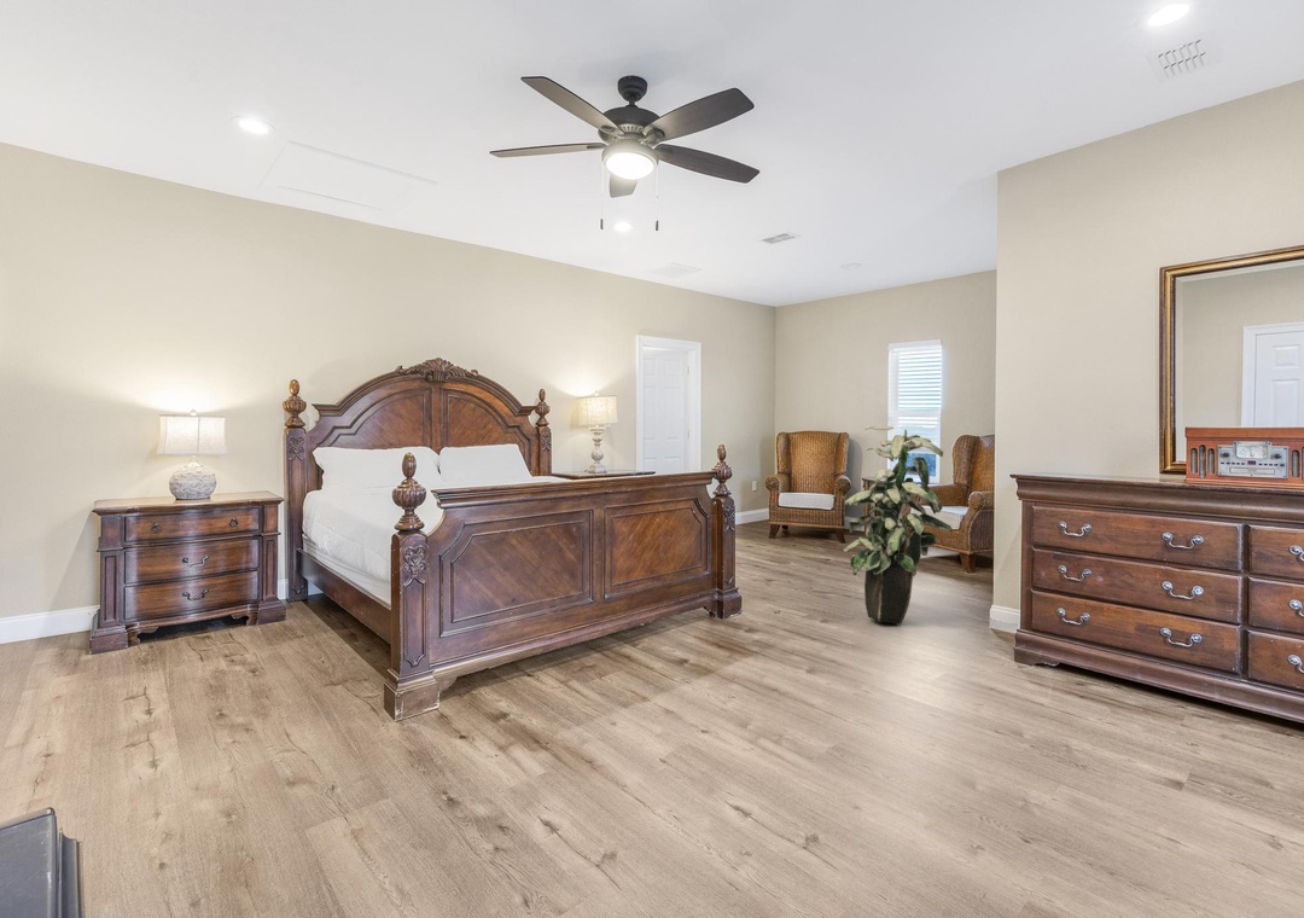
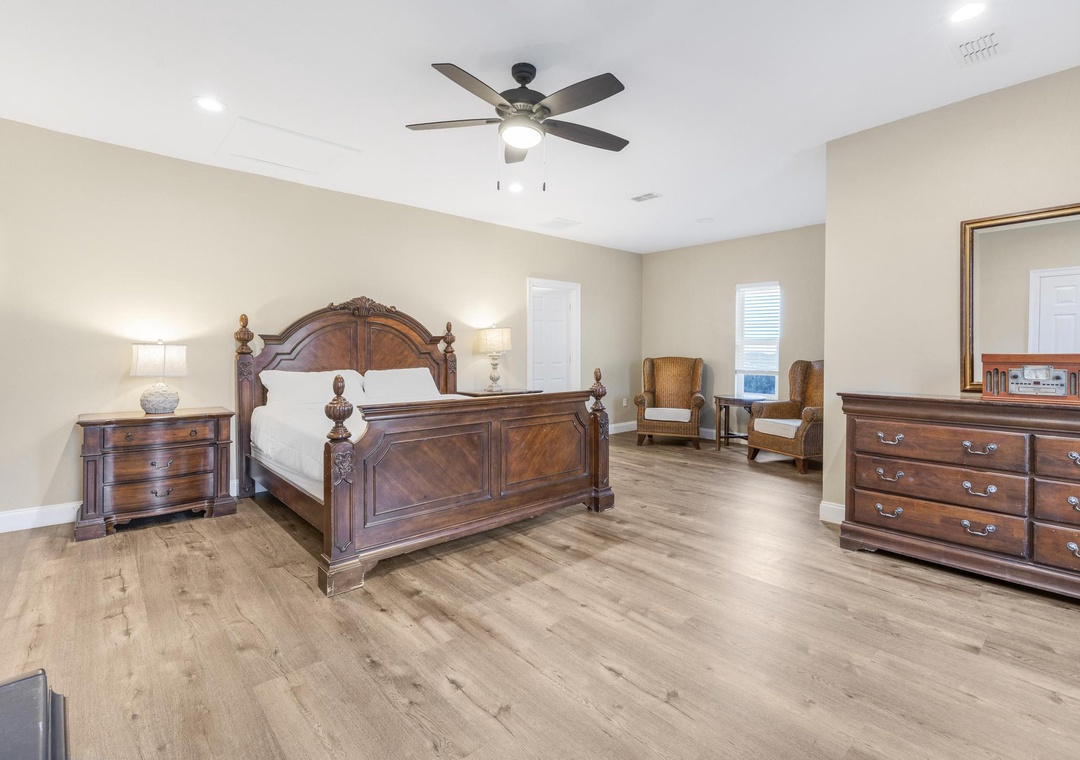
- indoor plant (890, 522)
